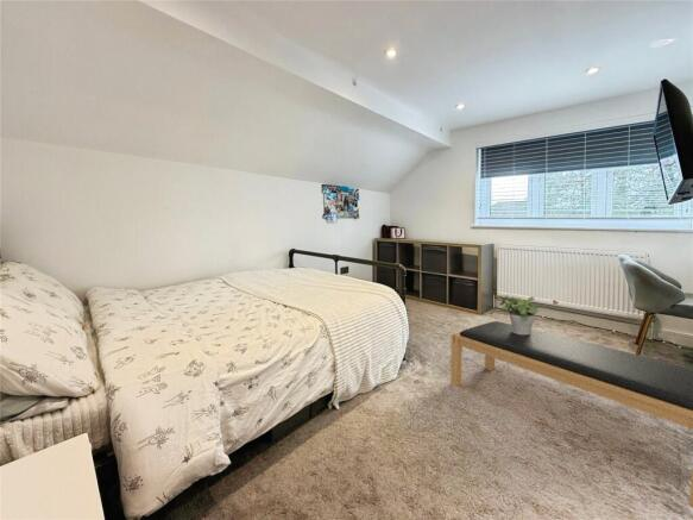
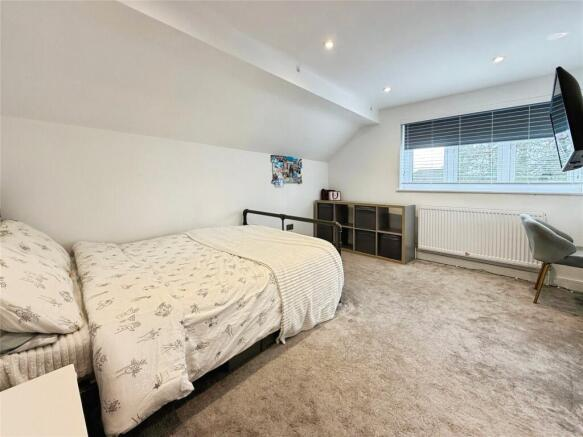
- potted plant (517, 313)
- bench (561, 381)
